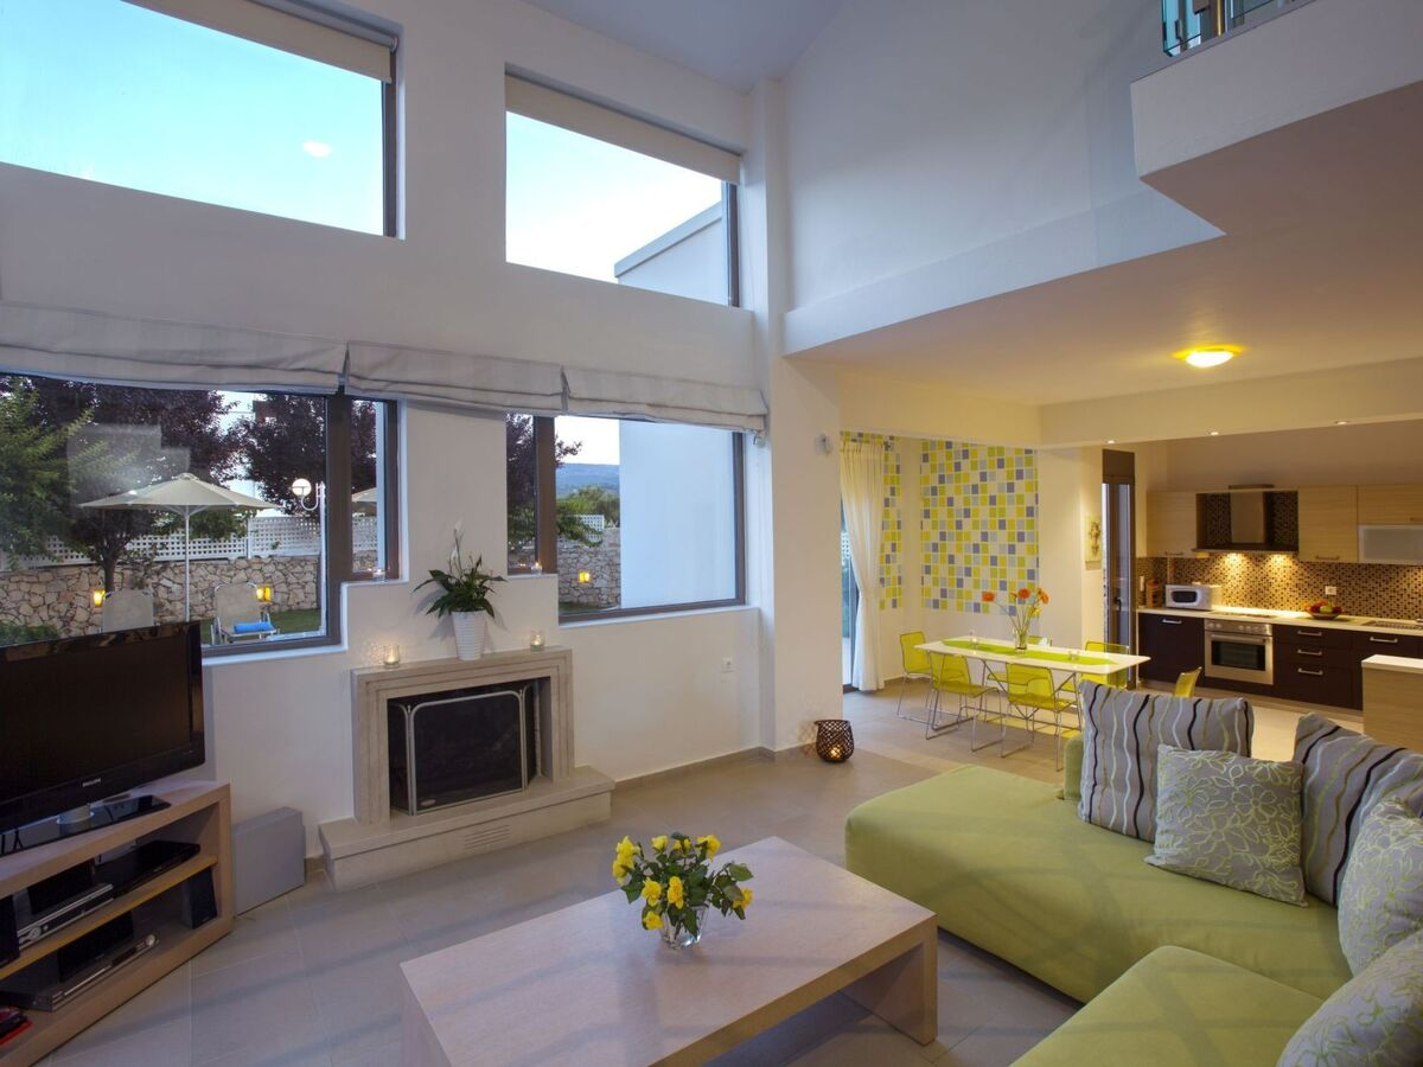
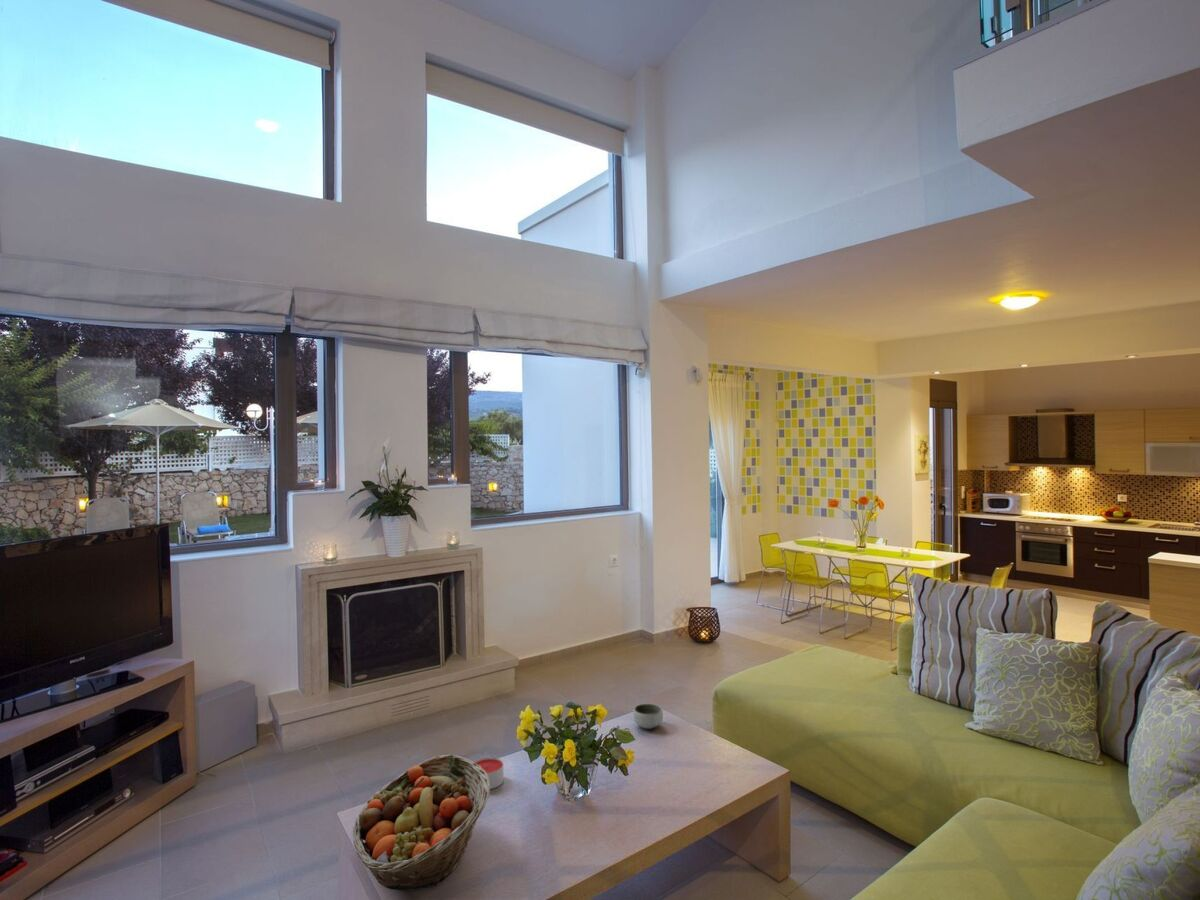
+ fruit basket (422, 818)
+ bowl (648, 717)
+ candle (487, 772)
